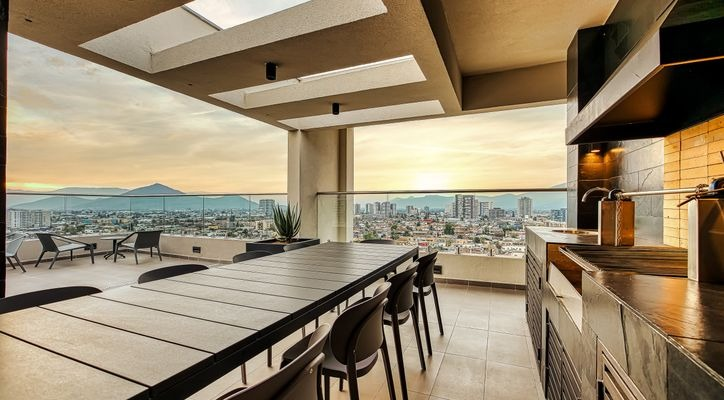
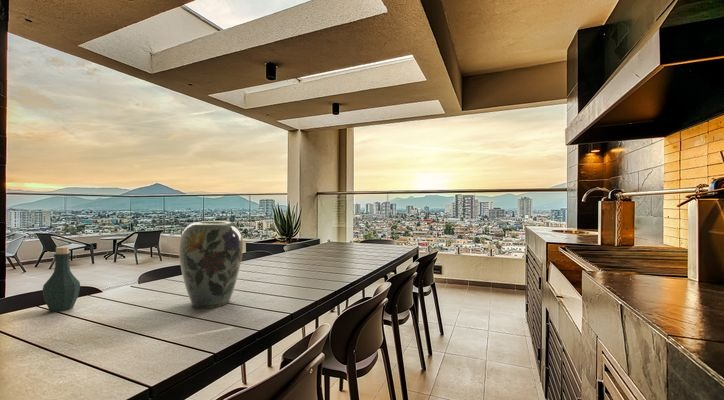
+ vase (212, 262)
+ bottle (62, 278)
